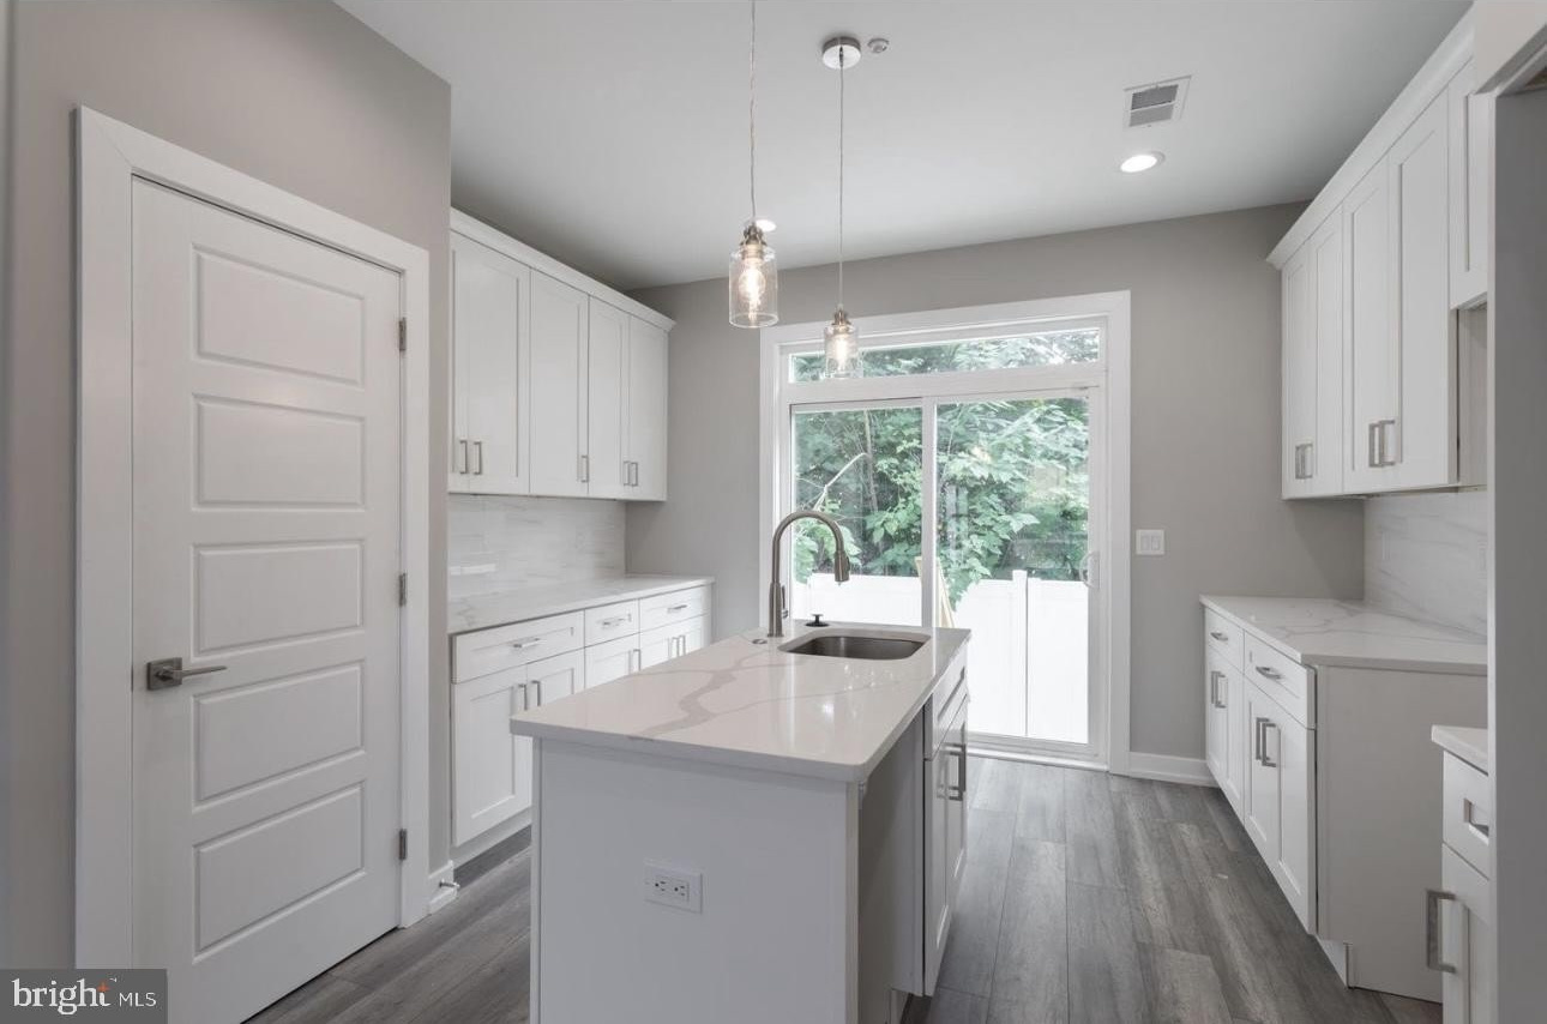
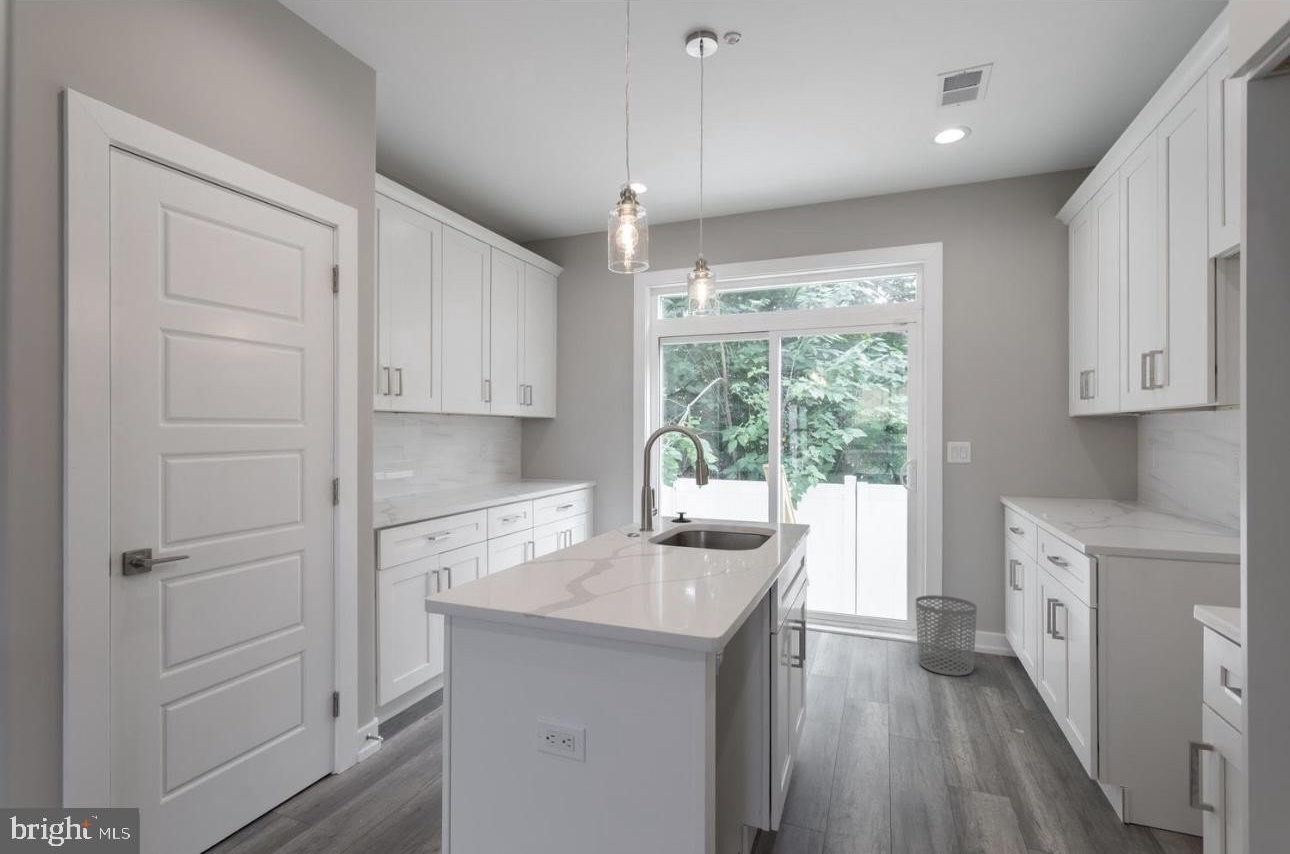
+ waste bin (945, 634)
